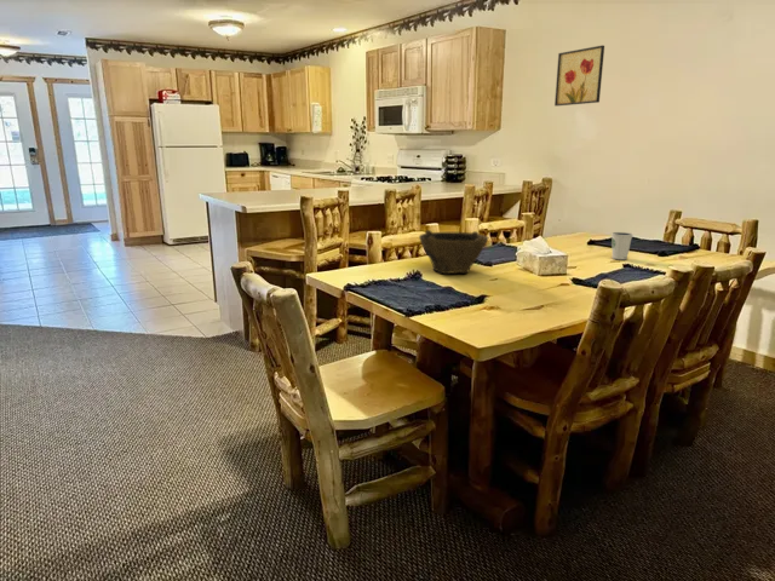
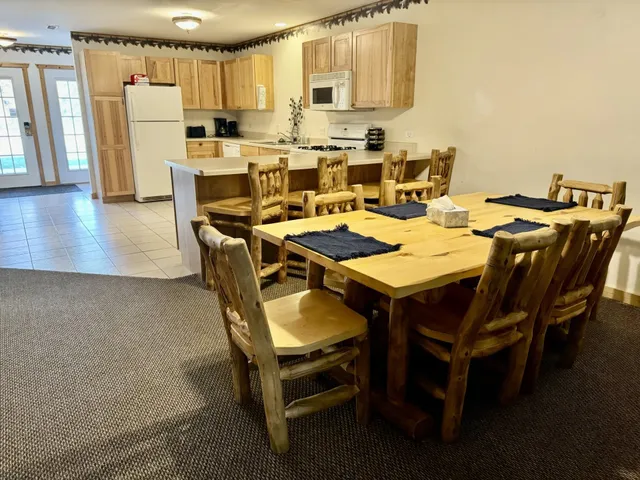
- bowl (454, 251)
- dixie cup (620, 246)
- wall art (579, 76)
